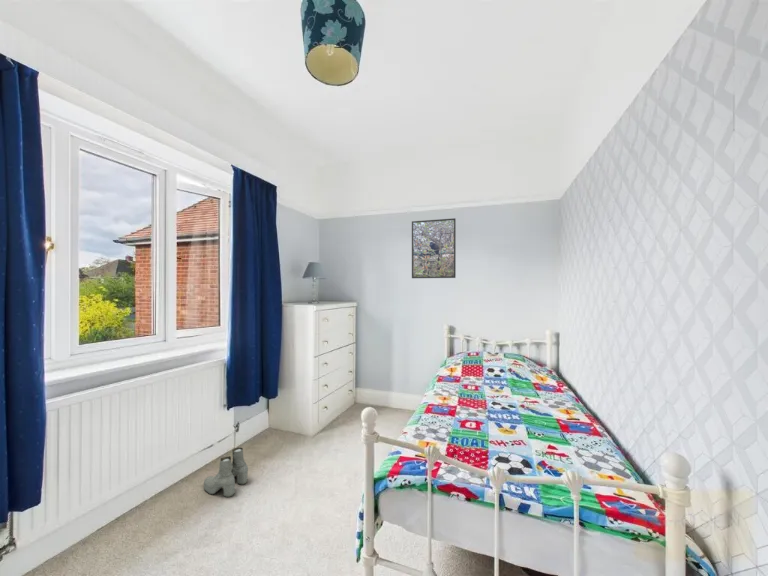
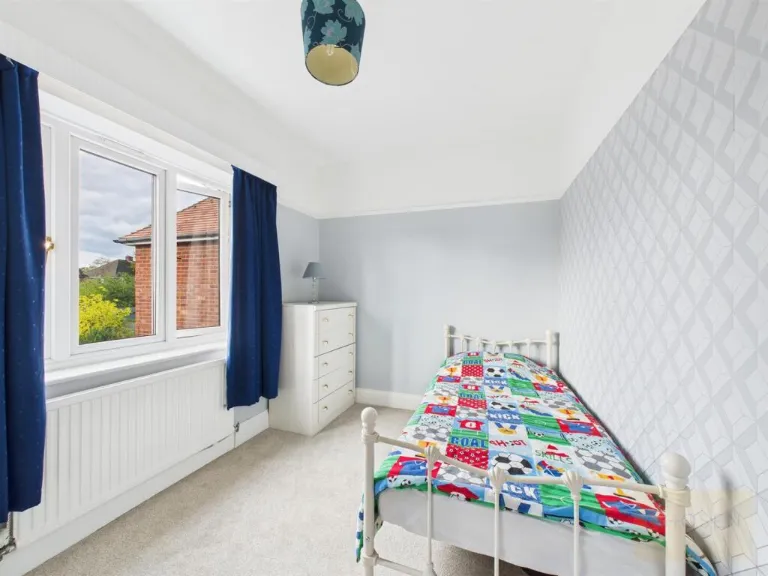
- boots (226, 468)
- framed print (433, 249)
